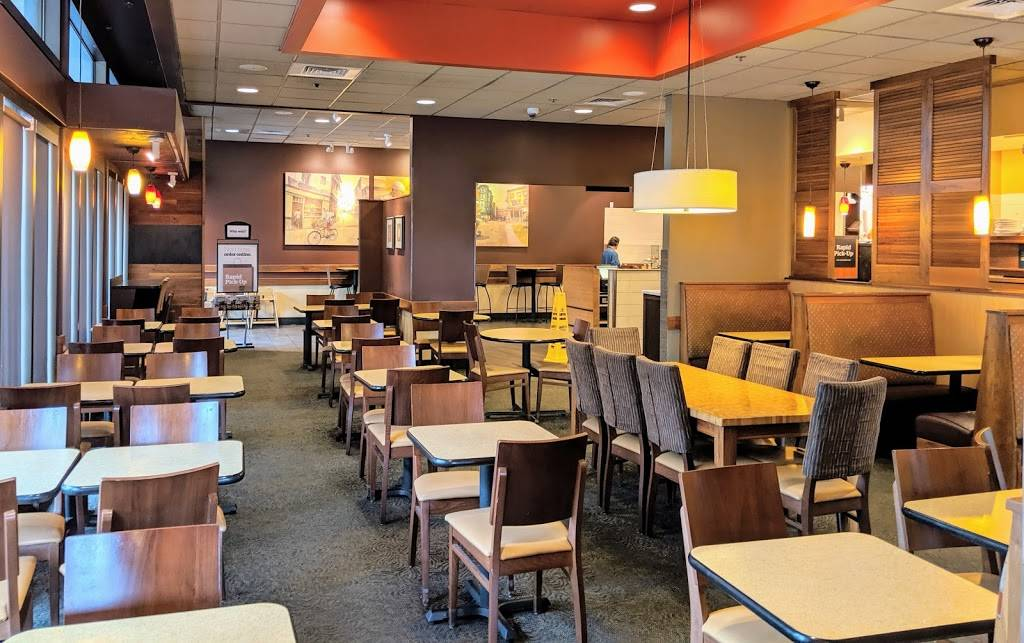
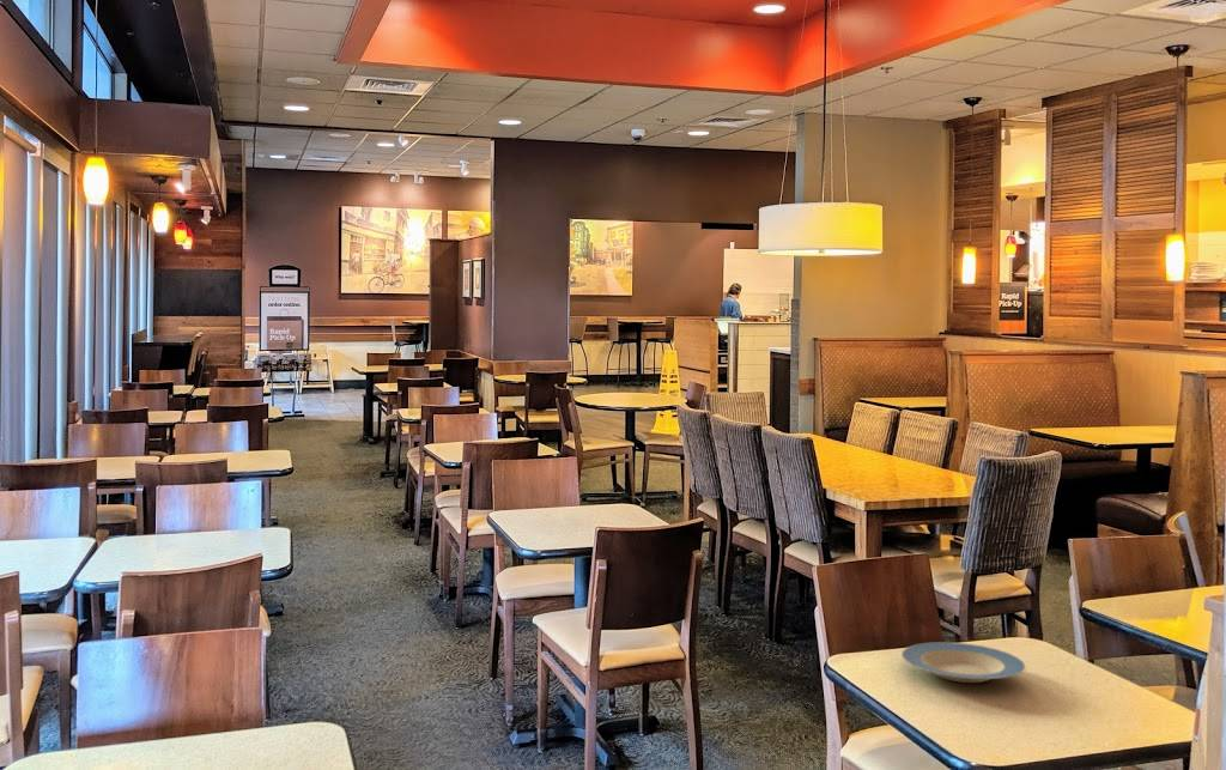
+ plate (961, 666)
